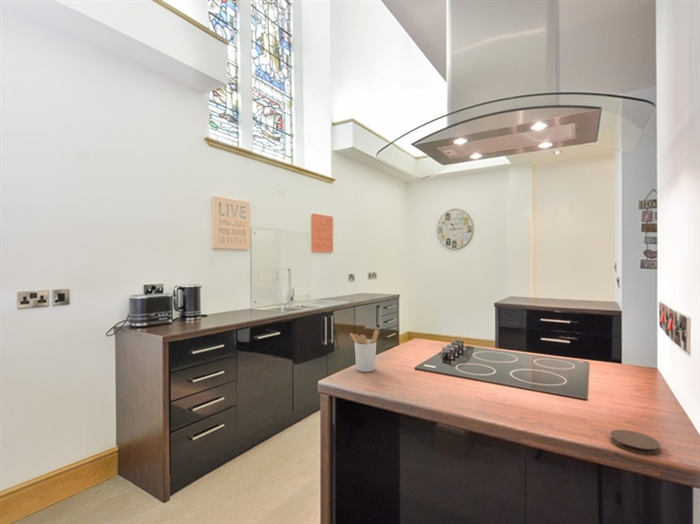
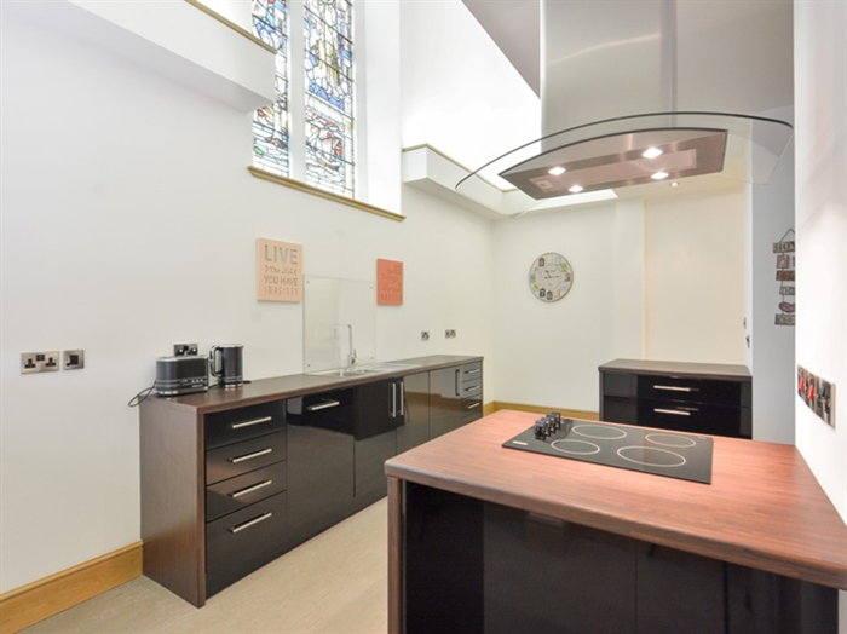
- coaster (634, 441)
- utensil holder (363, 350)
